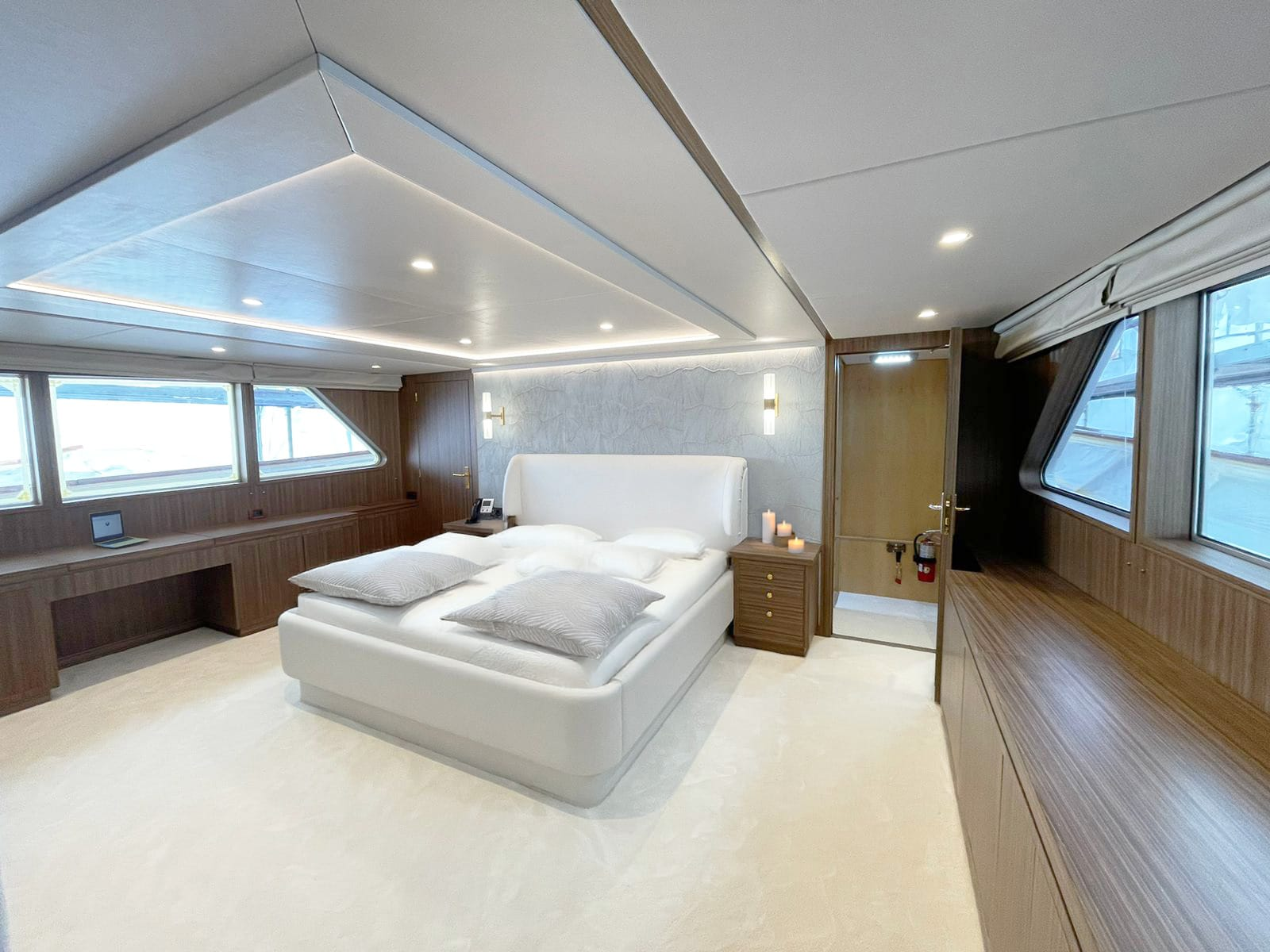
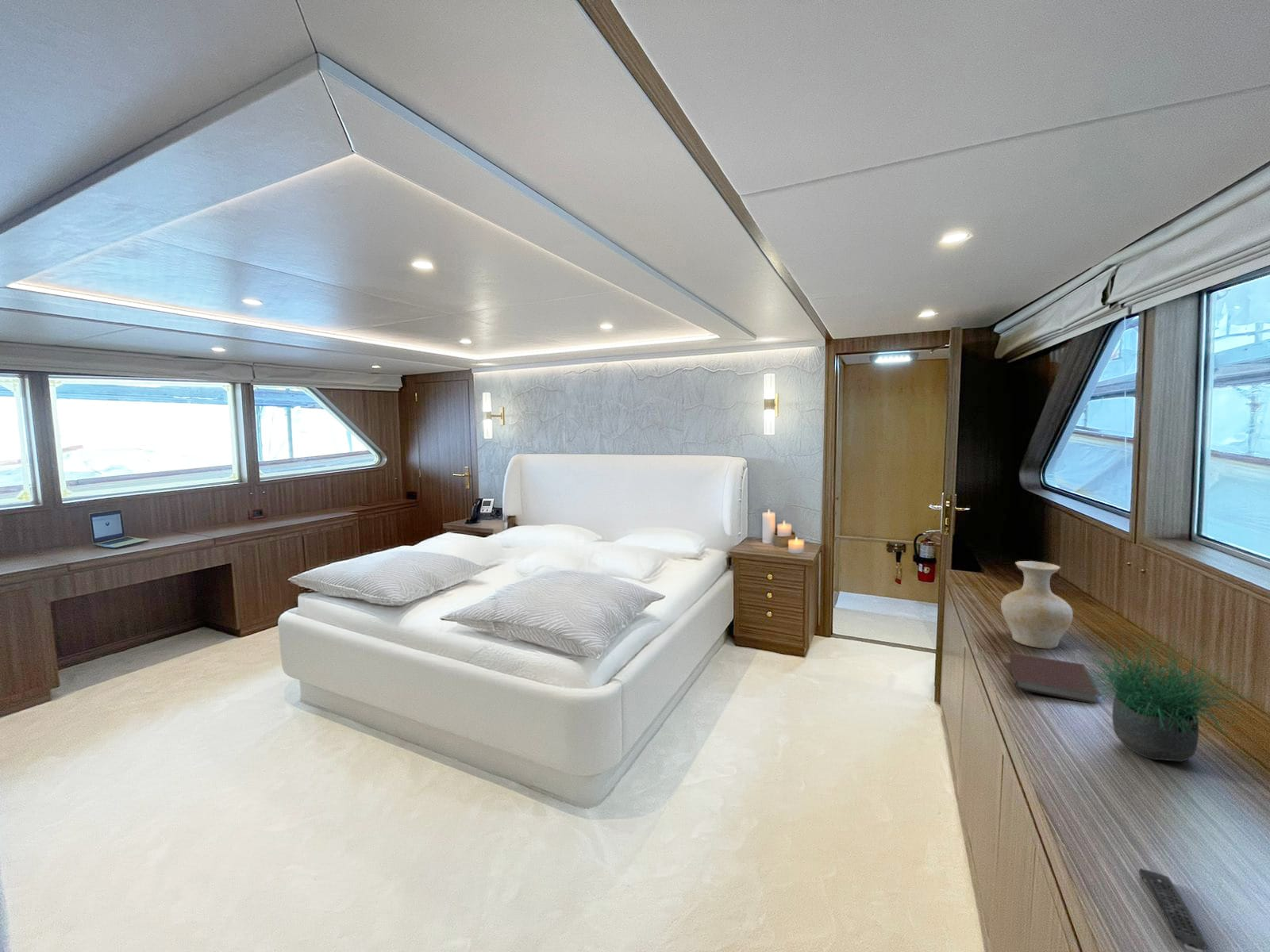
+ notebook (1050, 676)
+ vase (1036, 603)
+ potted plant (1154, 684)
+ remote control (1172, 908)
